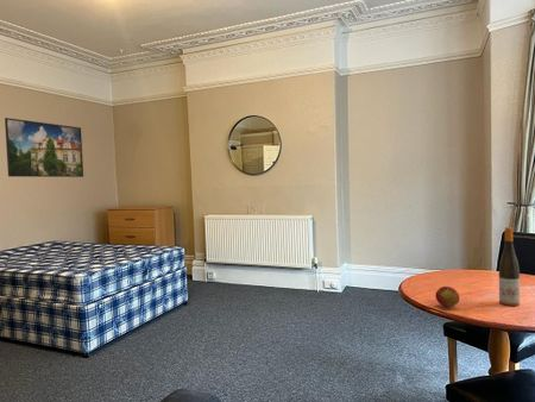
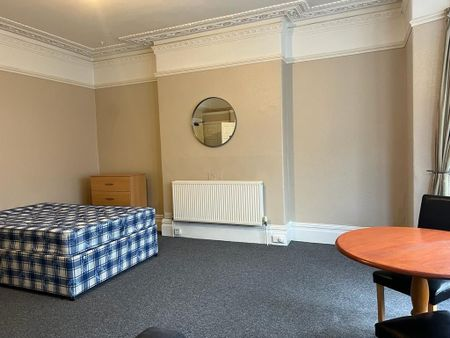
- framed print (48, 150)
- wine bottle (509, 265)
- apple (447, 296)
